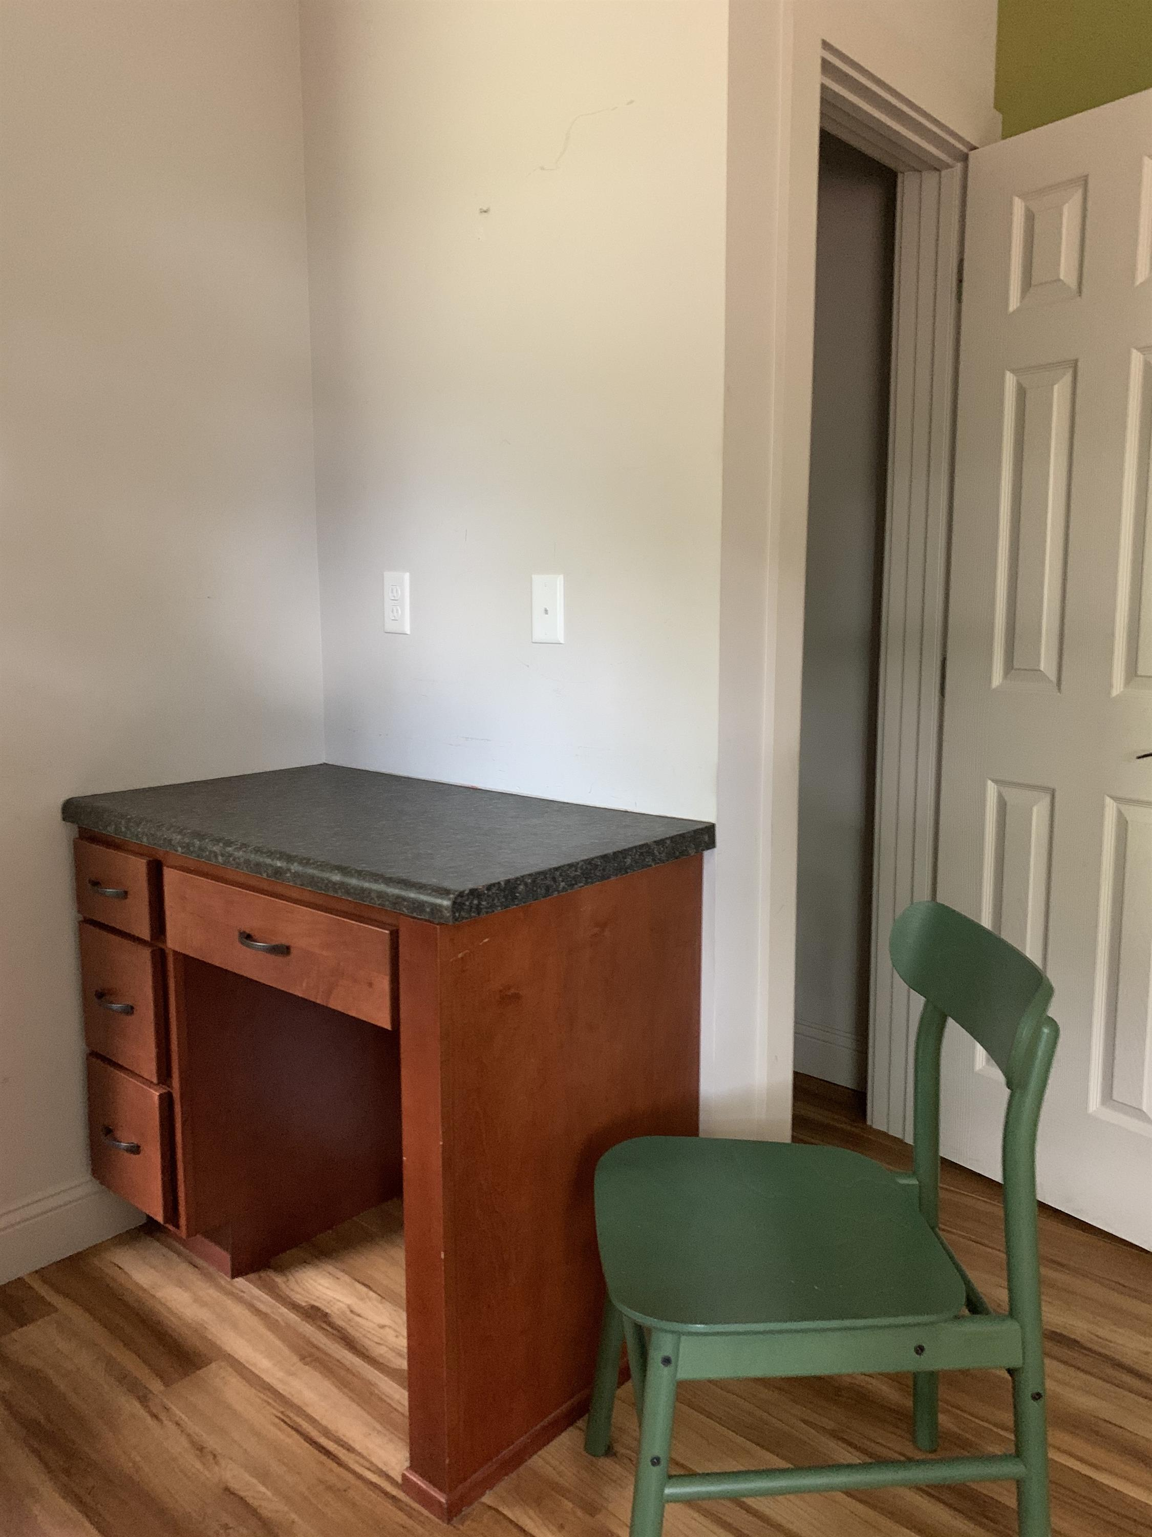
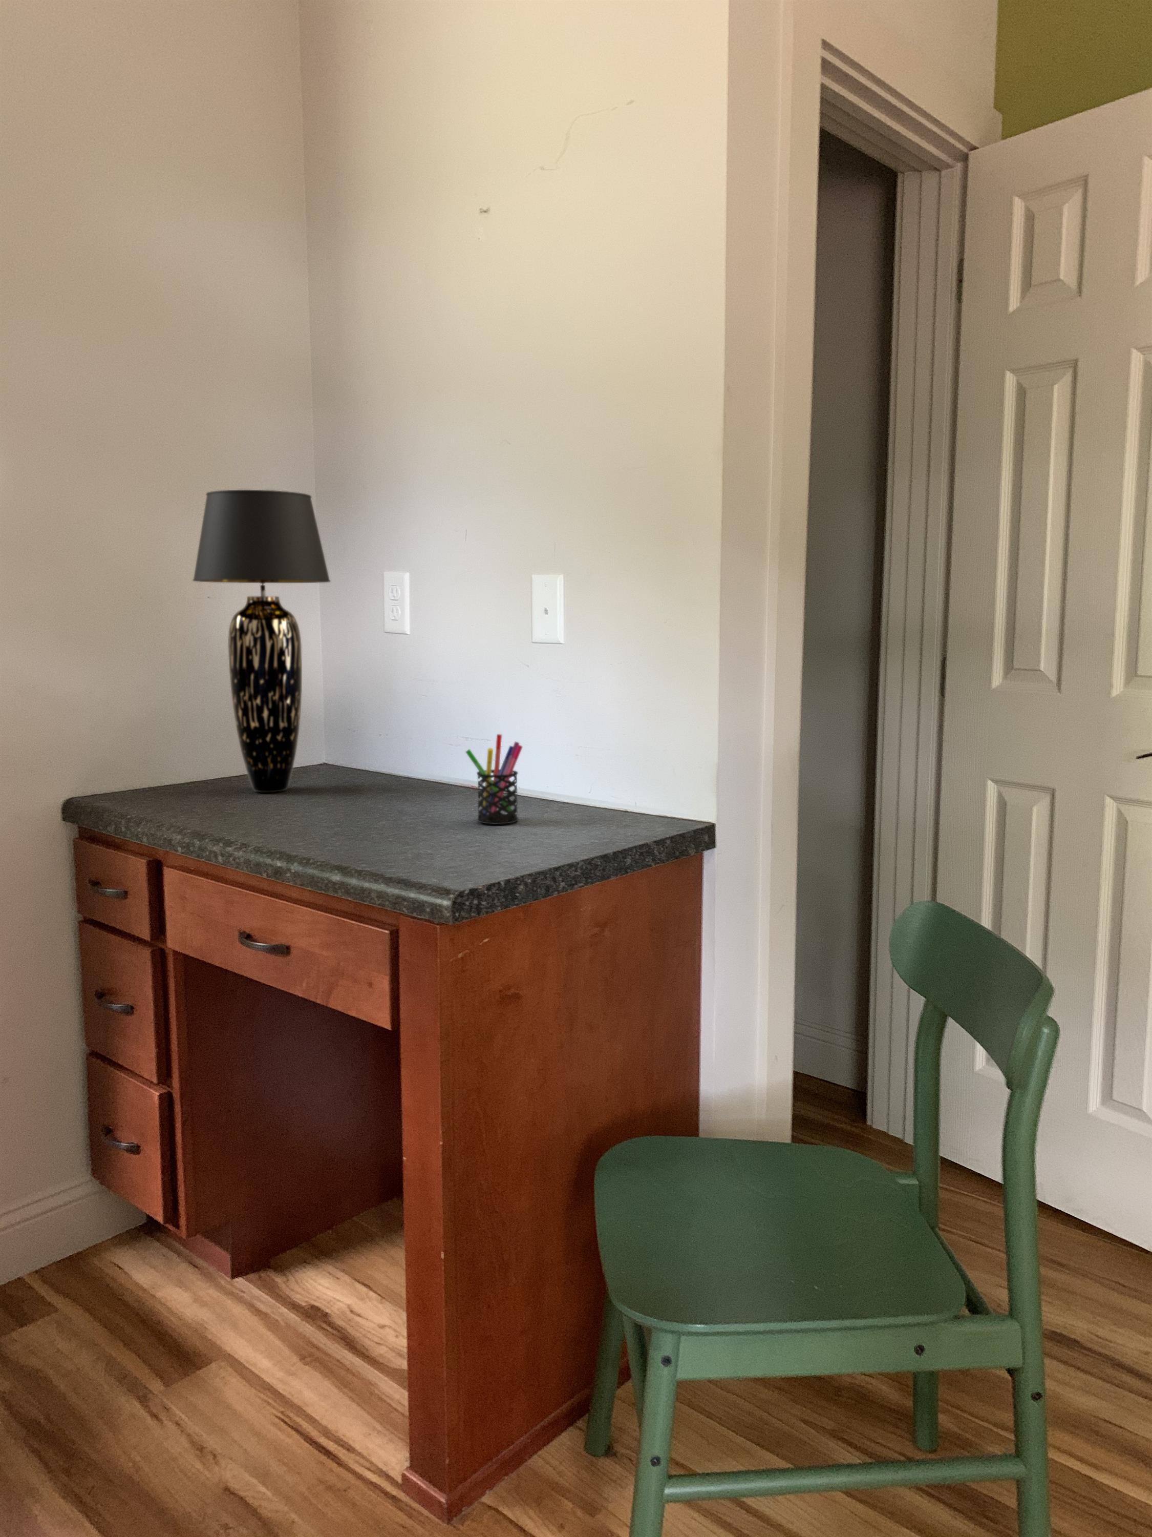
+ pen holder (493, 778)
+ table lamp (265, 645)
